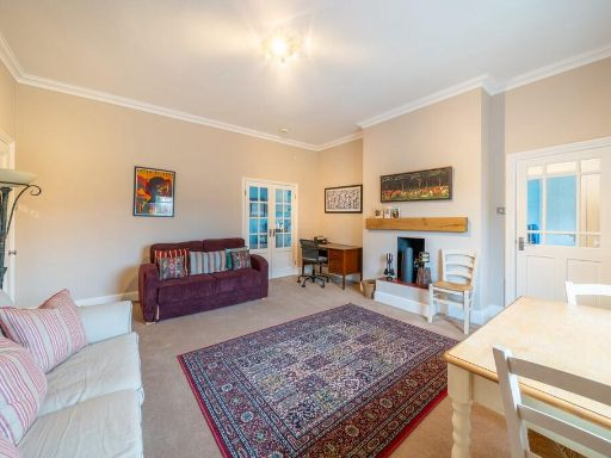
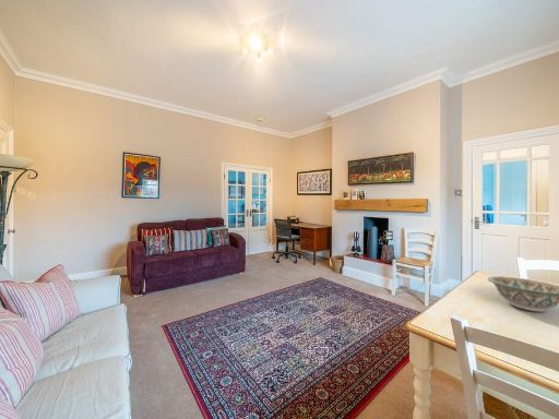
+ decorative bowl (526, 295)
